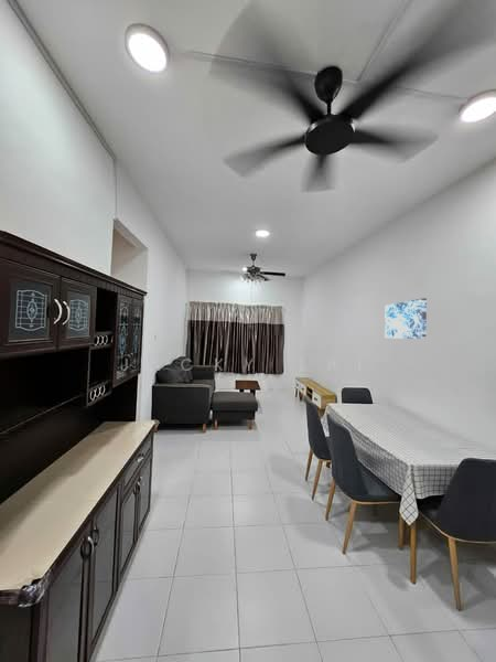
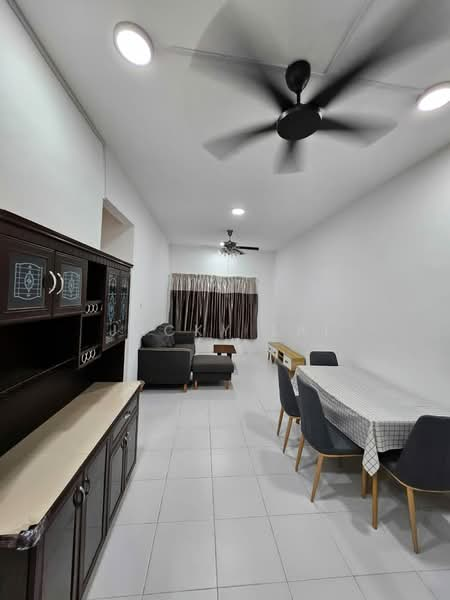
- wall art (403, 320)
